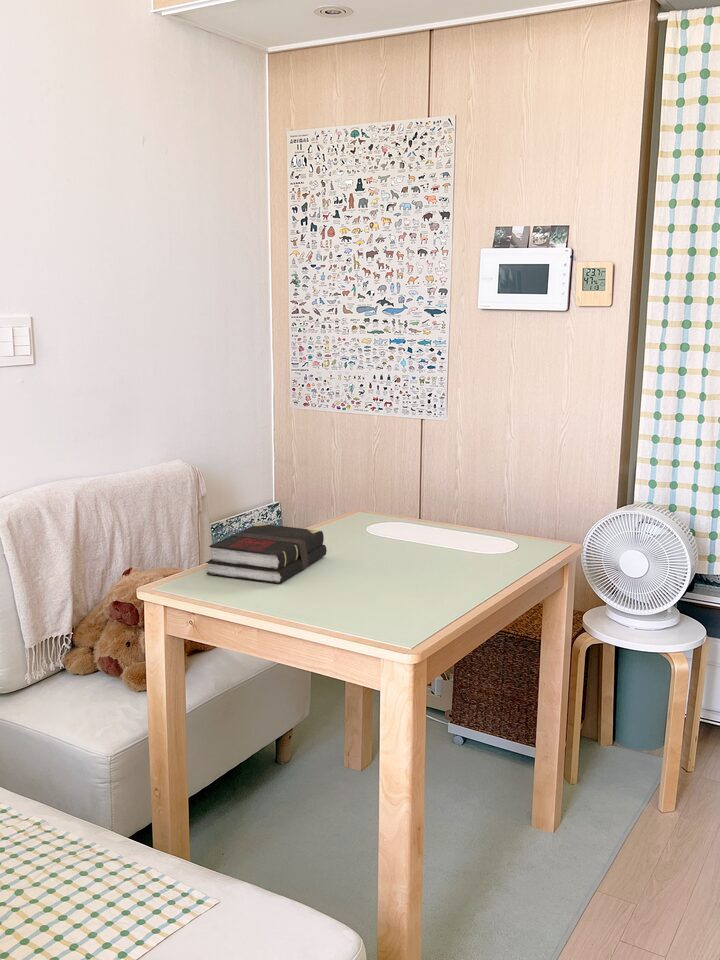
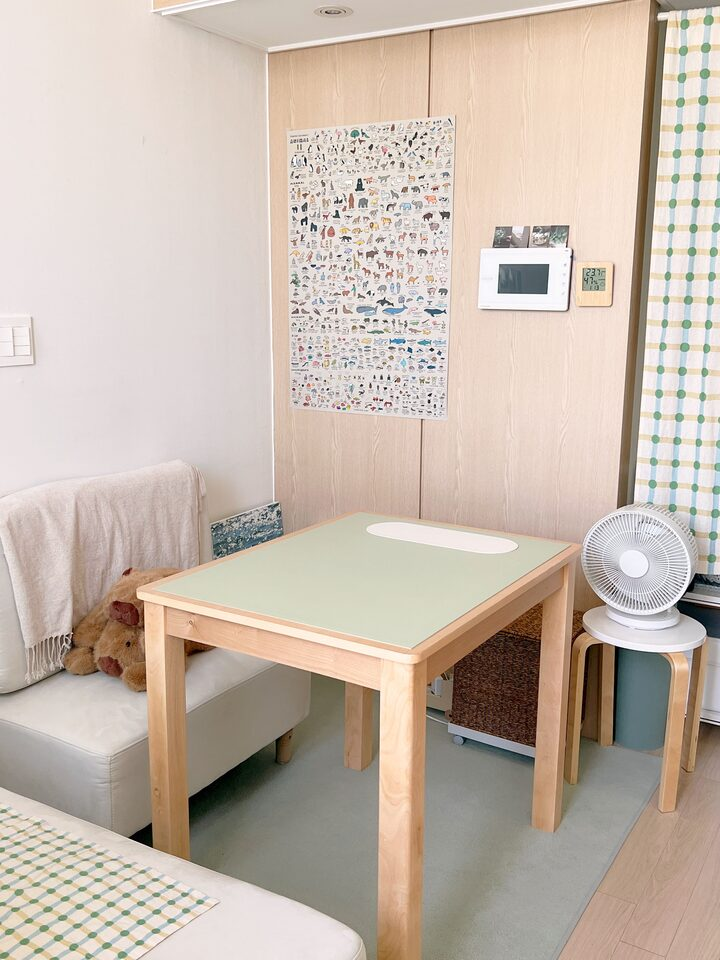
- book (268, 551)
